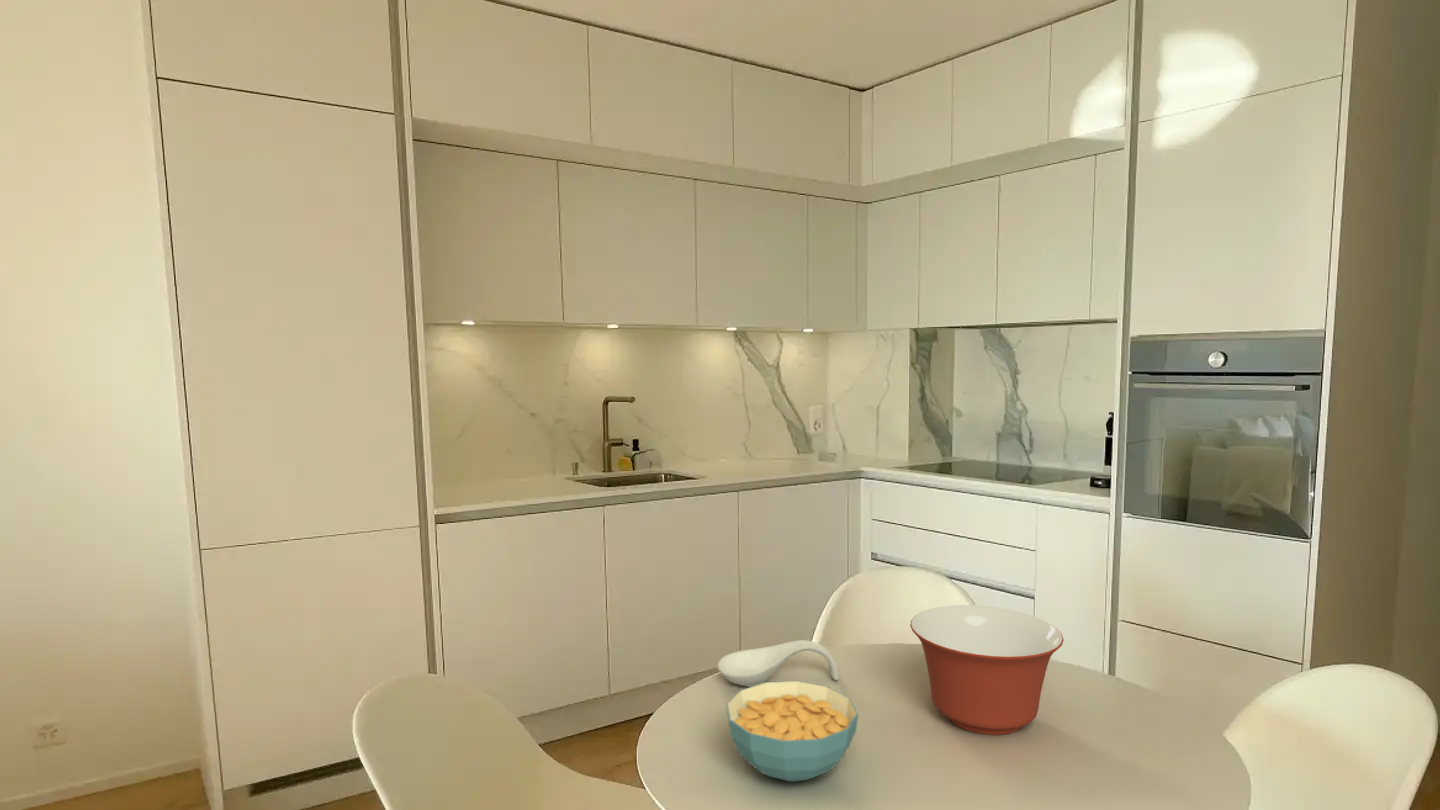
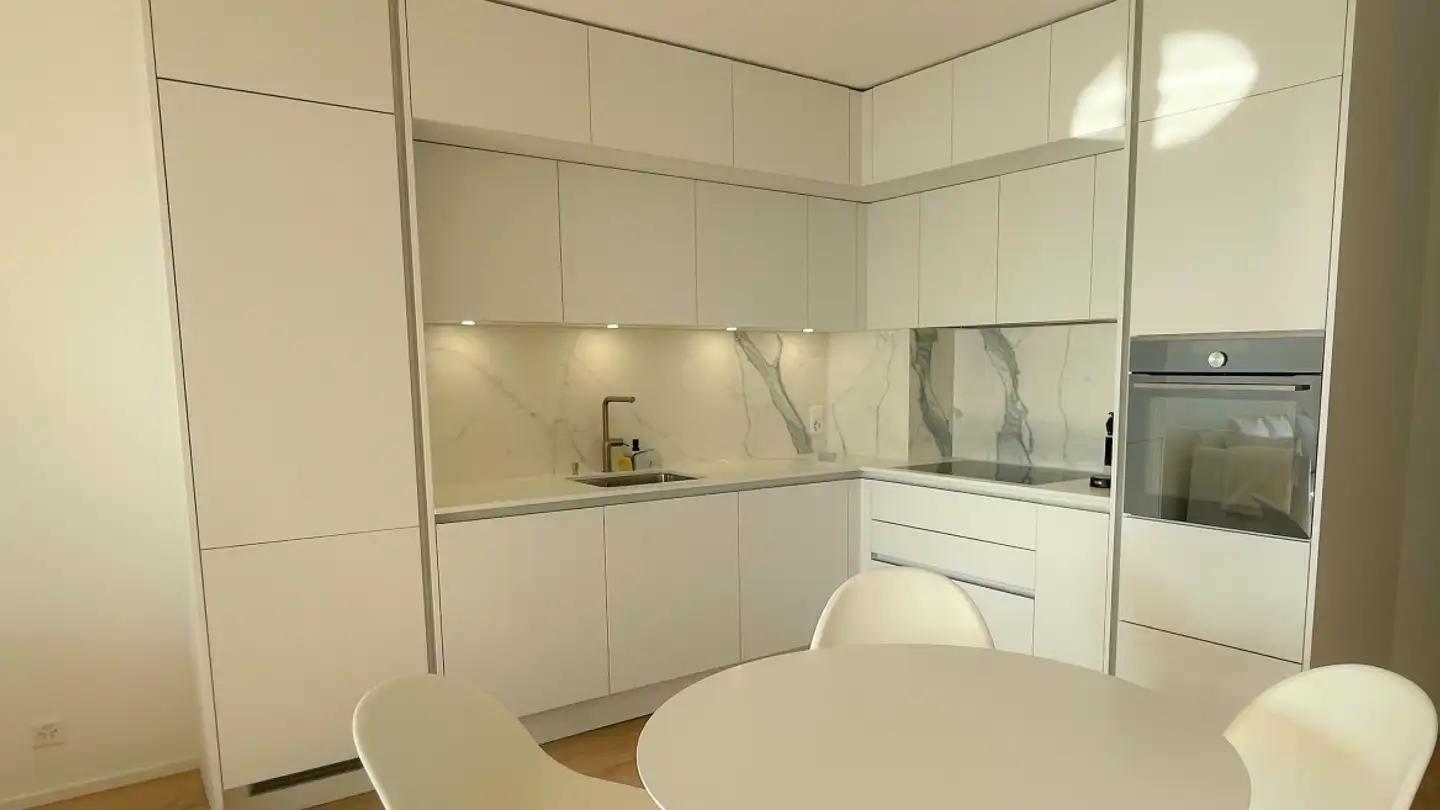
- cereal bowl (791, 739)
- mixing bowl (984, 673)
- spoon rest (777, 661)
